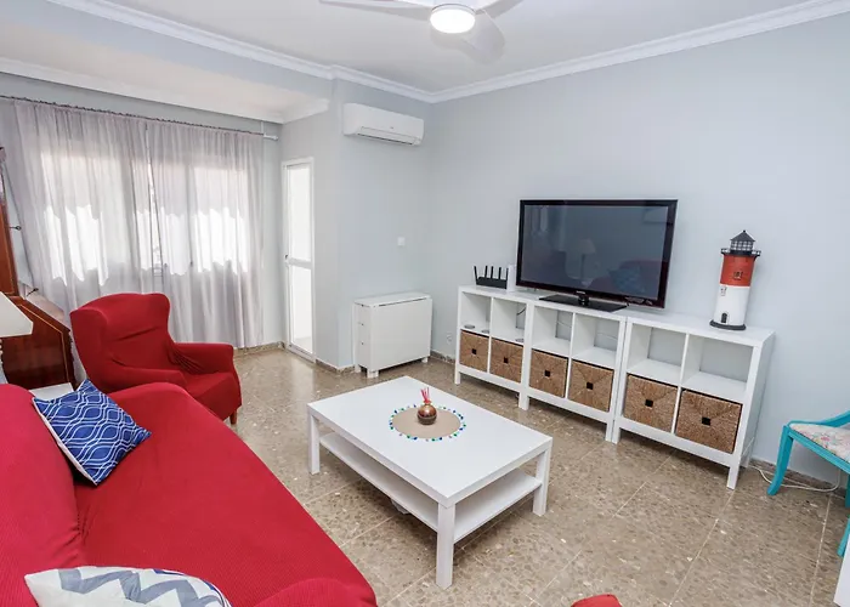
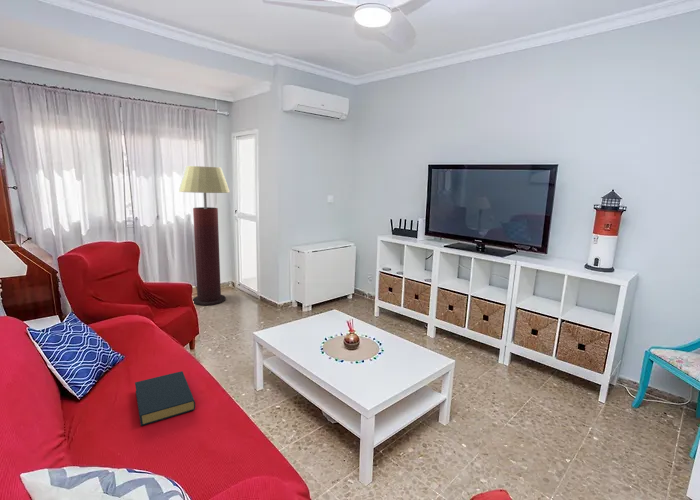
+ hardback book (164, 395)
+ floor lamp (206, 235)
